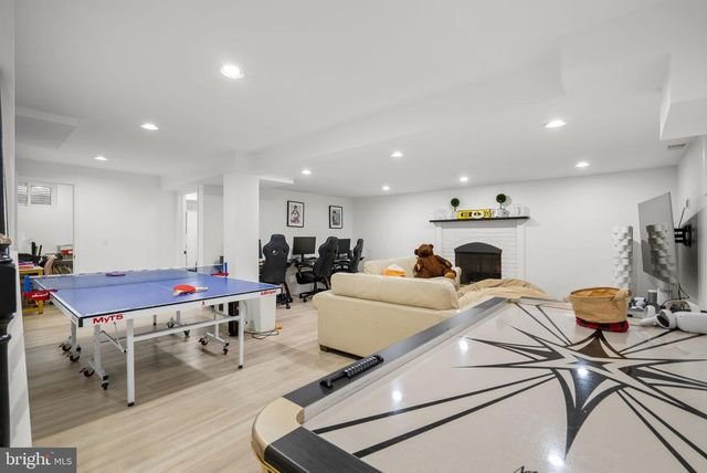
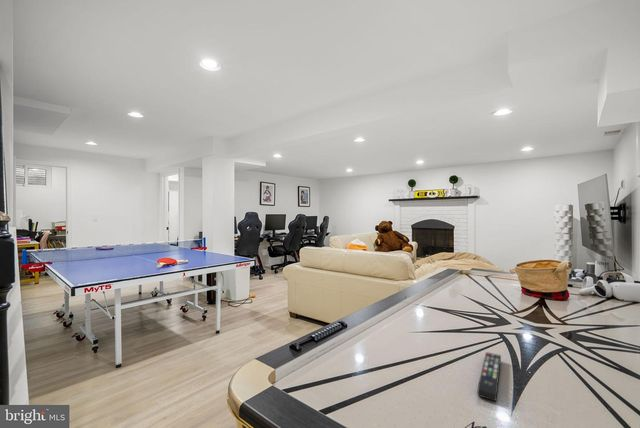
+ remote control (490, 373)
